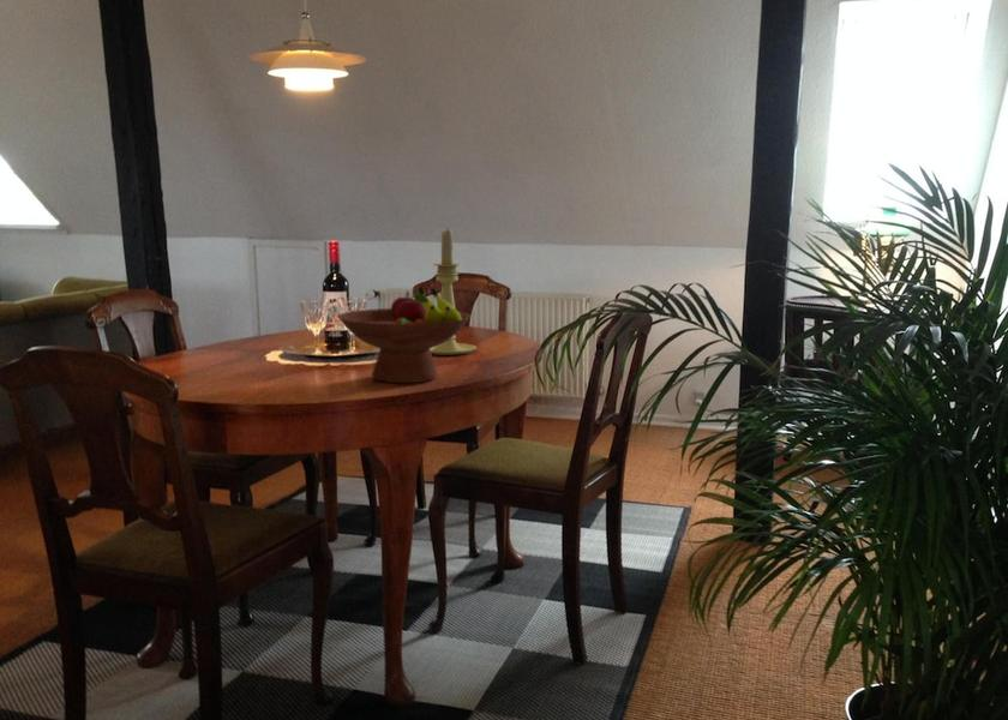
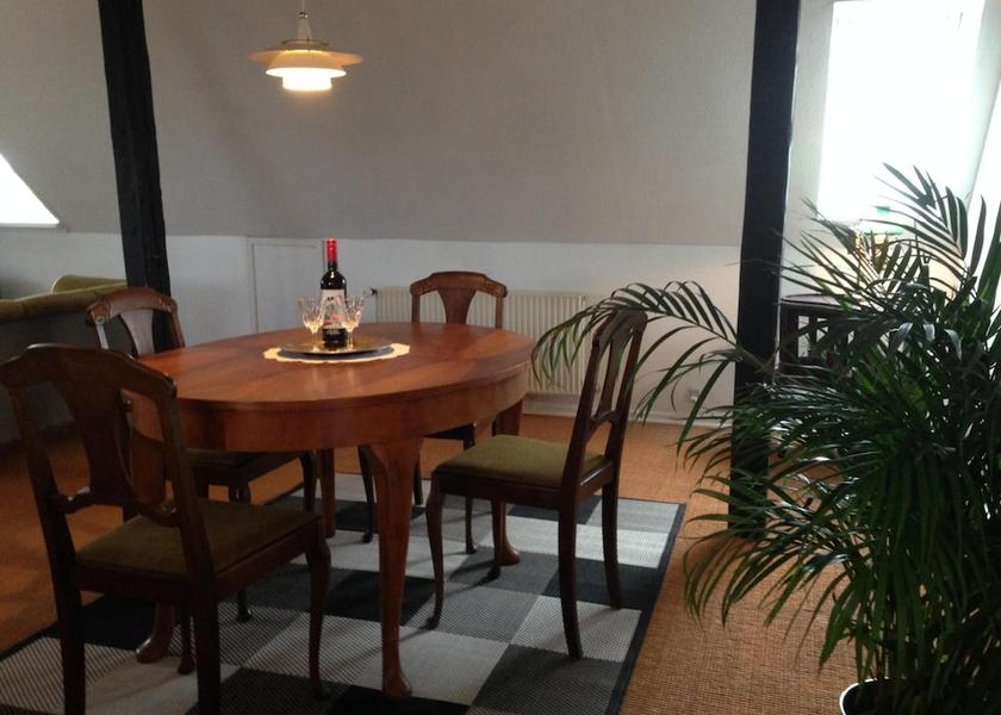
- fruit bowl (404, 334)
- candle holder (446, 289)
